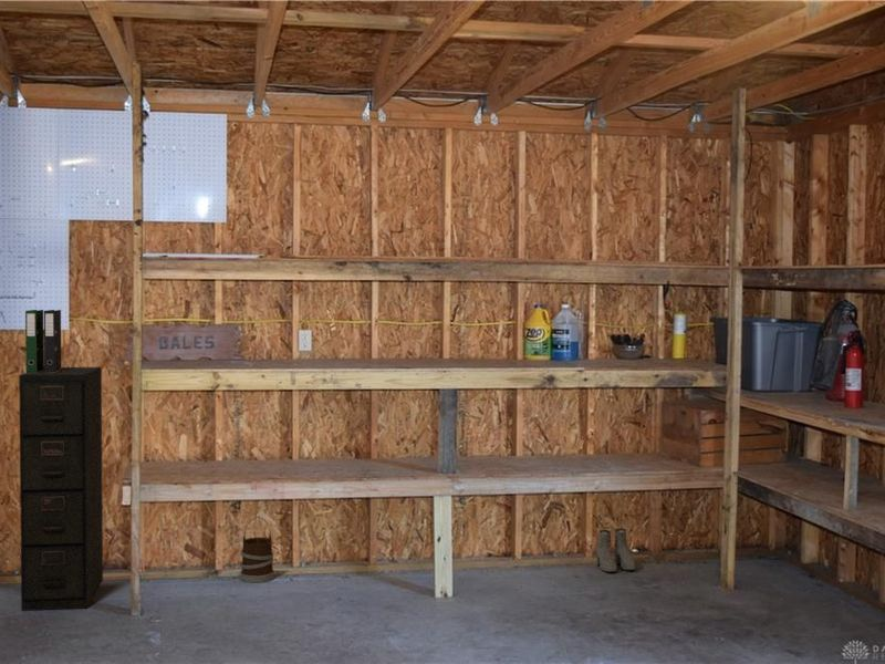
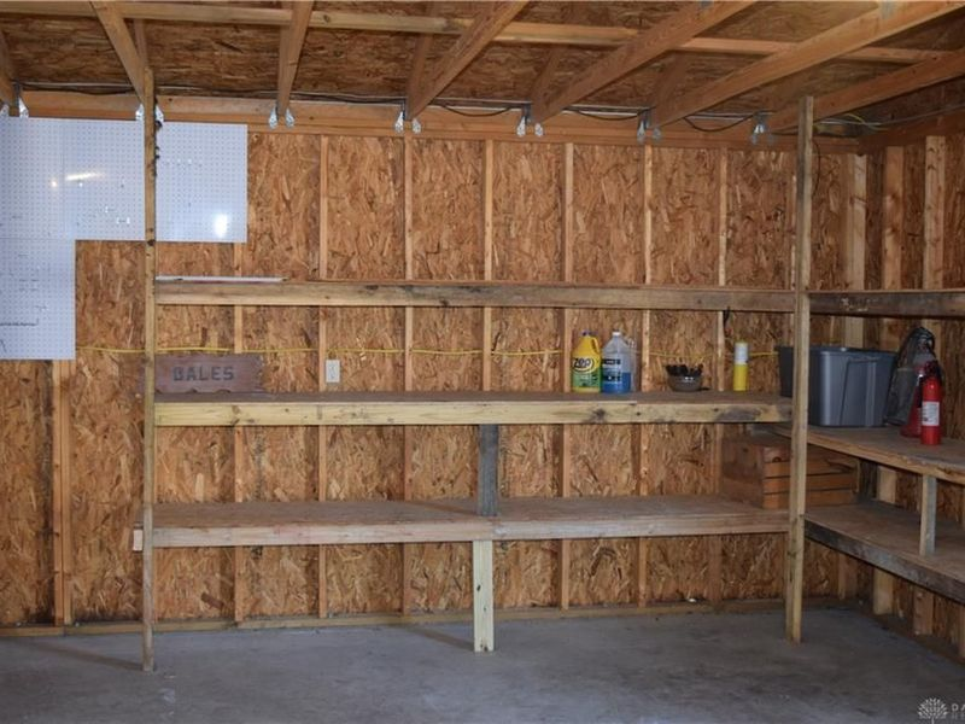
- wooden bucket (257, 547)
- boots (615, 549)
- binder (45, 340)
- filing cabinet (62, 484)
